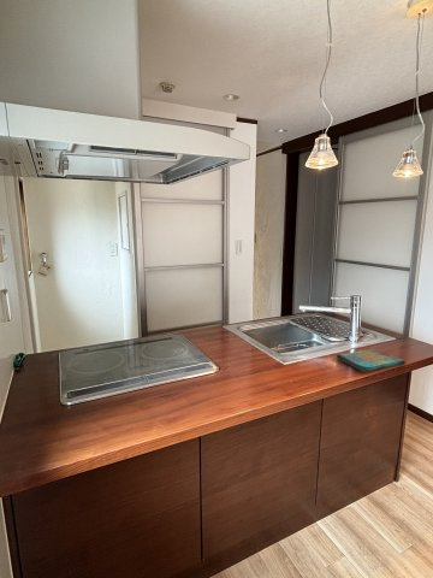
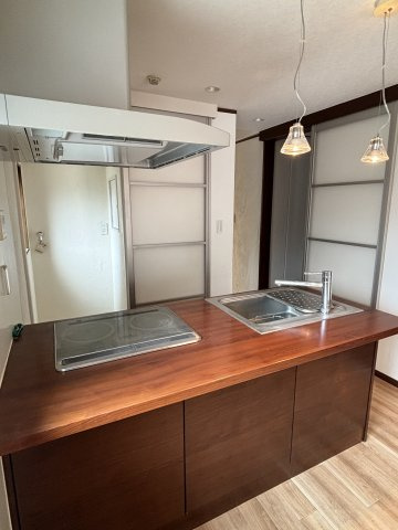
- dish towel (369, 359)
